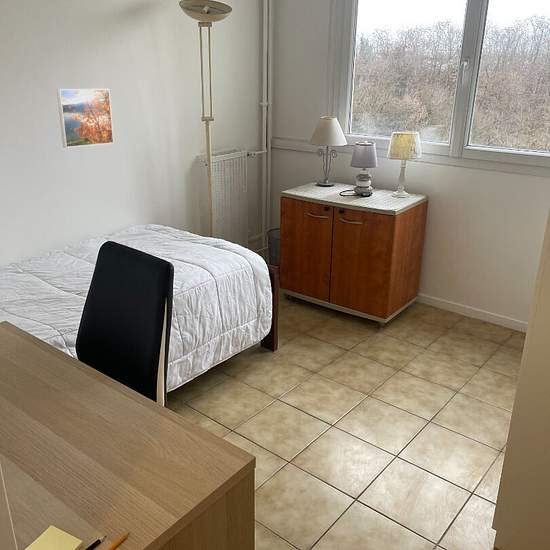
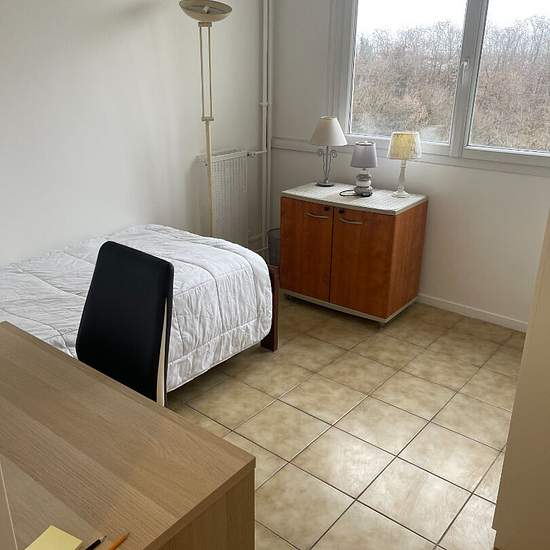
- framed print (86, 117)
